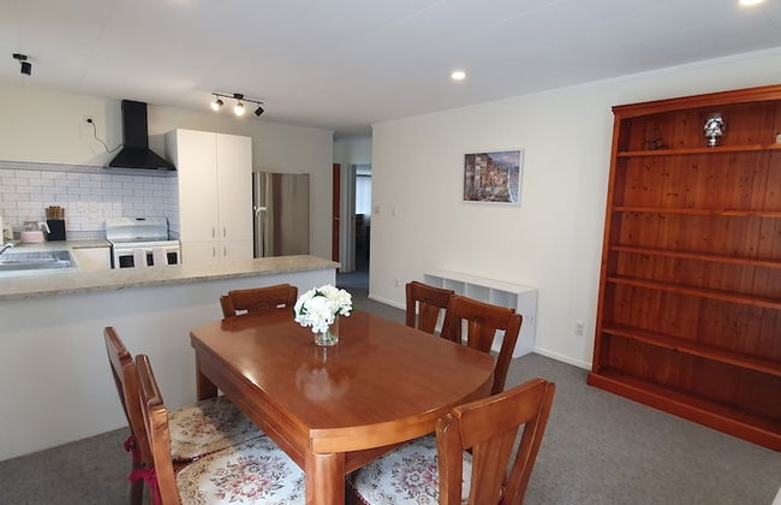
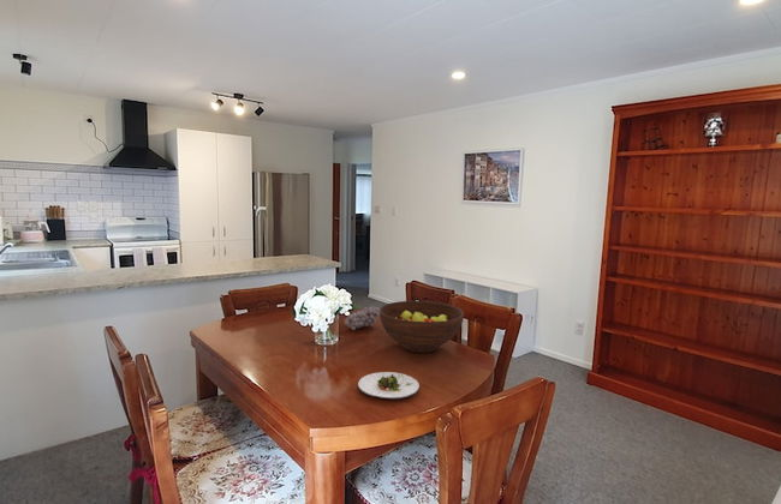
+ fruit (360, 317)
+ salad plate (388, 380)
+ fruit bowl (421, 329)
